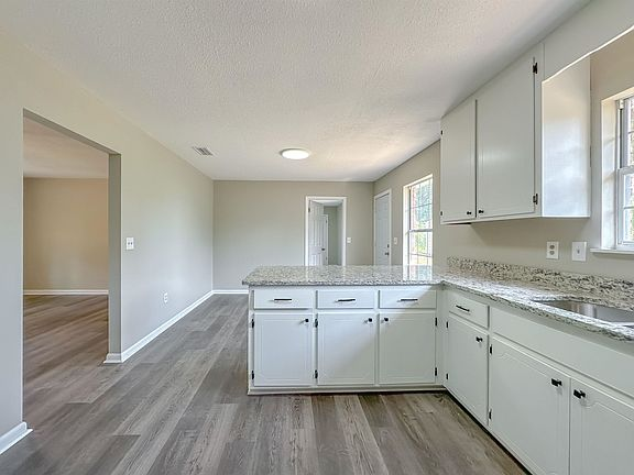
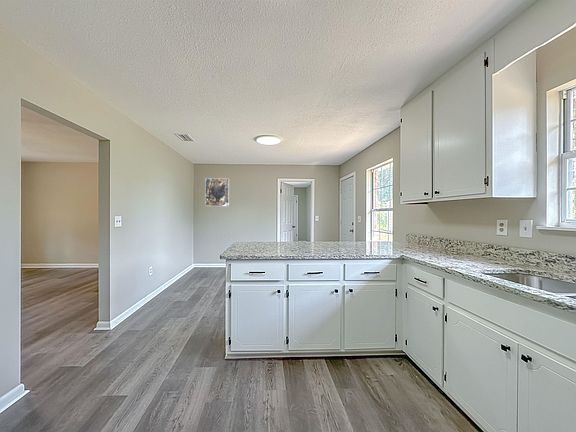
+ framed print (217, 192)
